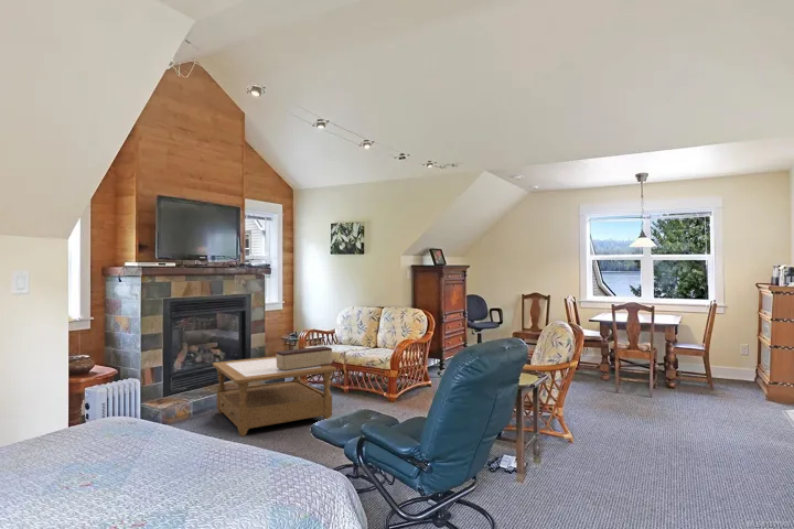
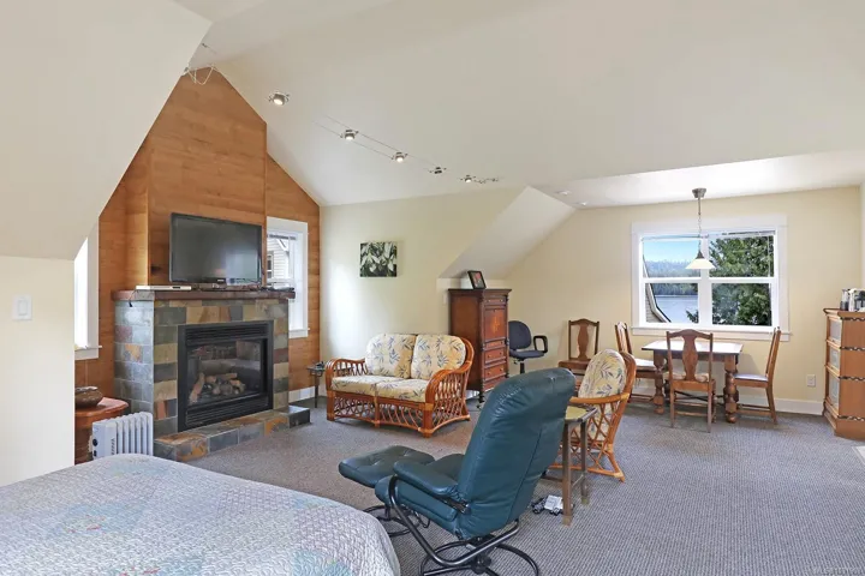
- decorative box (304, 357)
- coffee table (272, 390)
